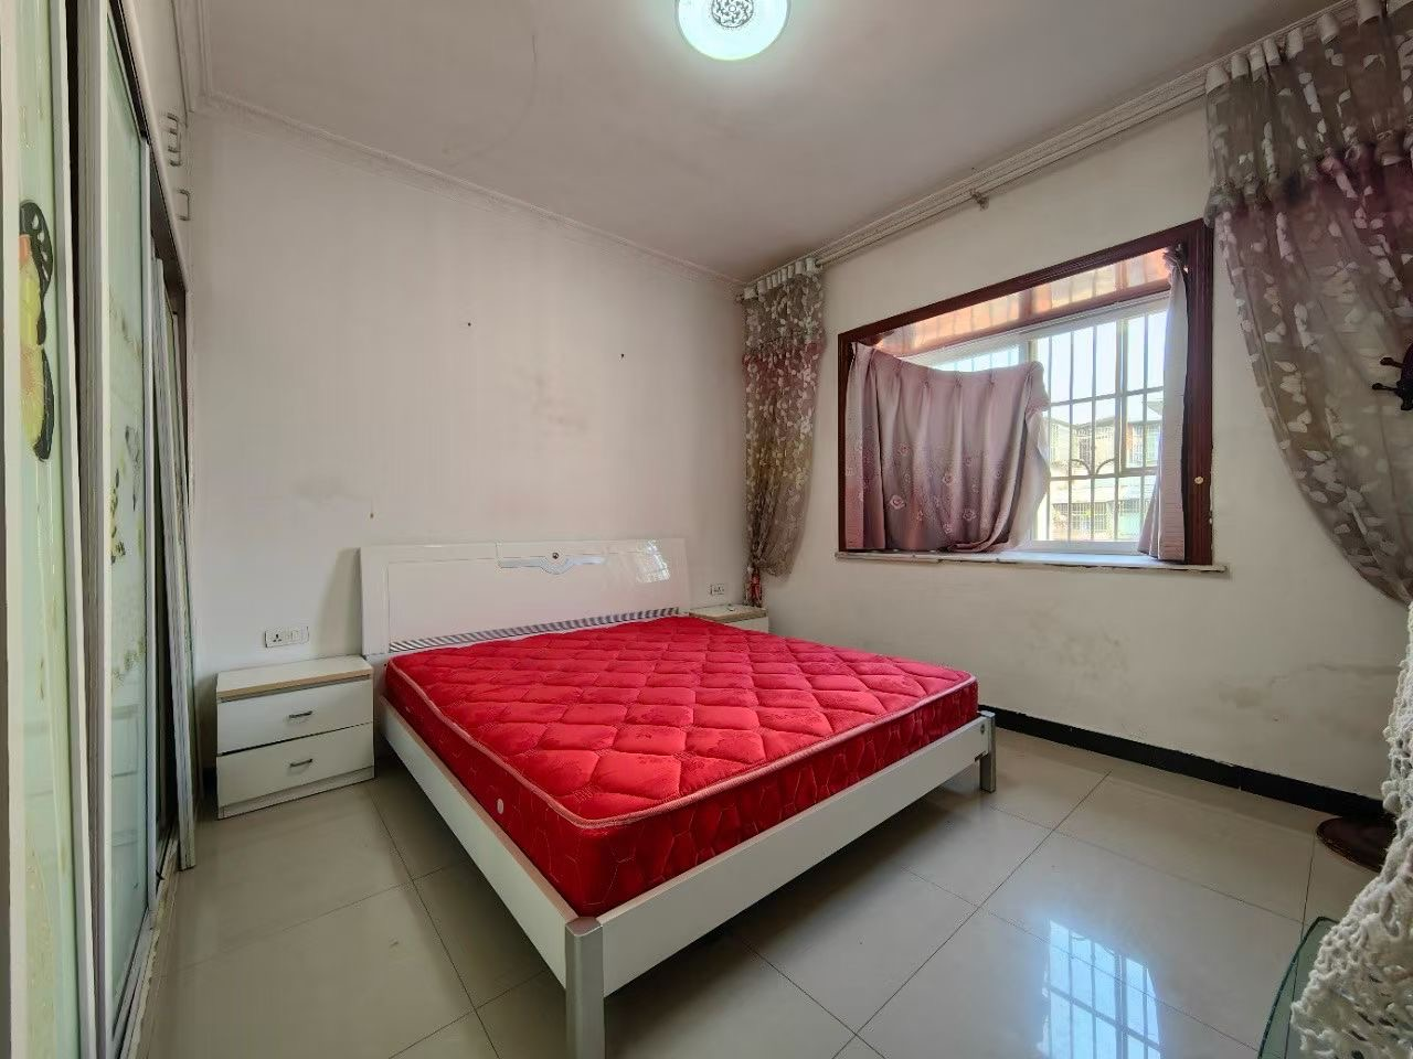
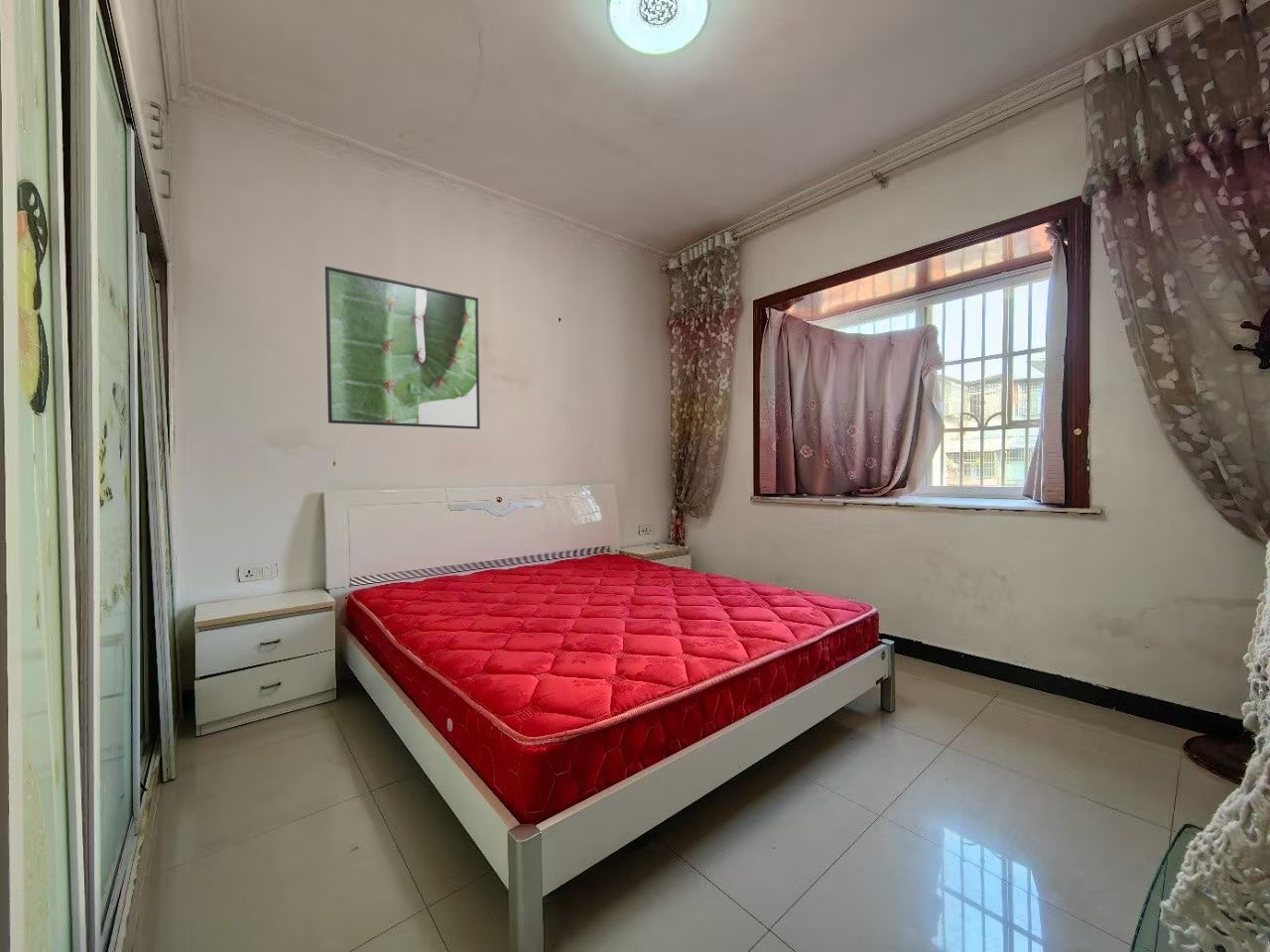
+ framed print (409, 355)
